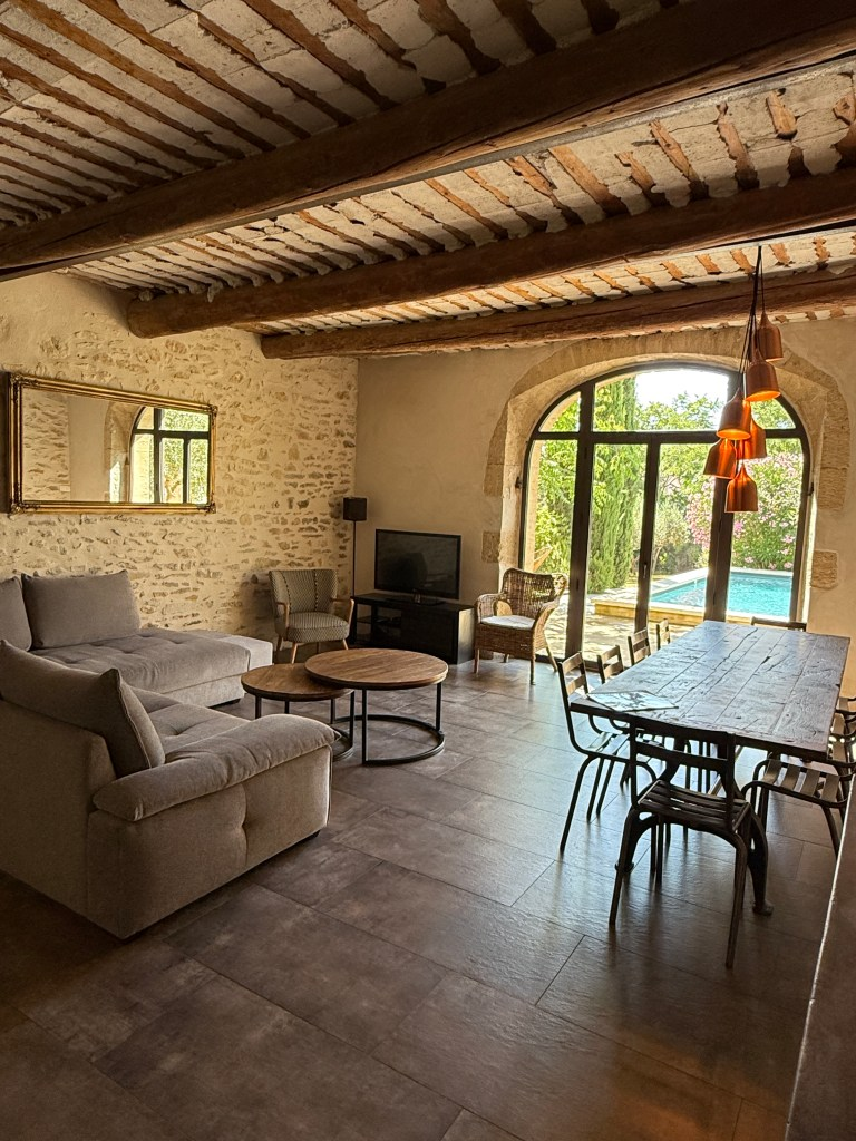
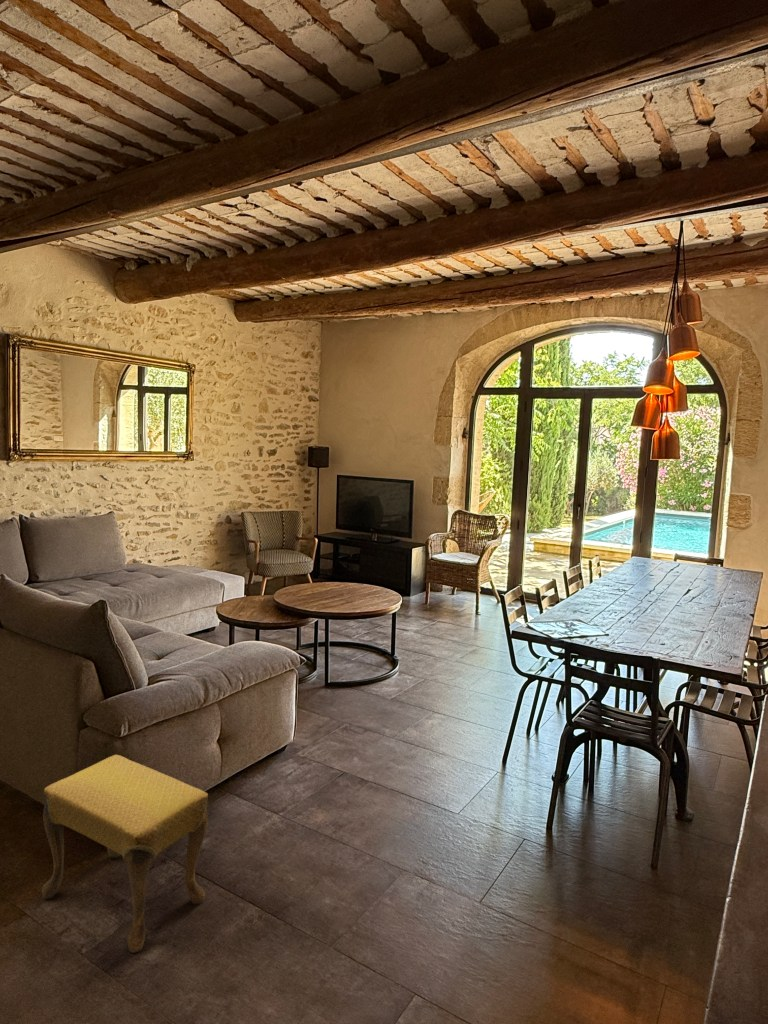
+ footstool (125, 841)
